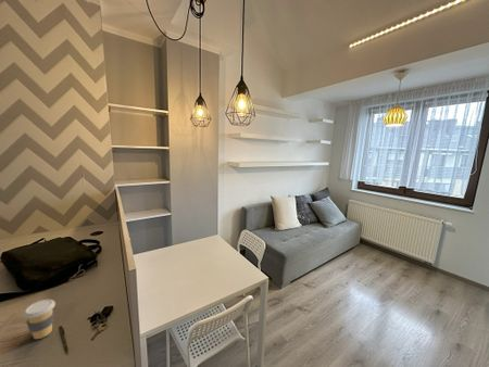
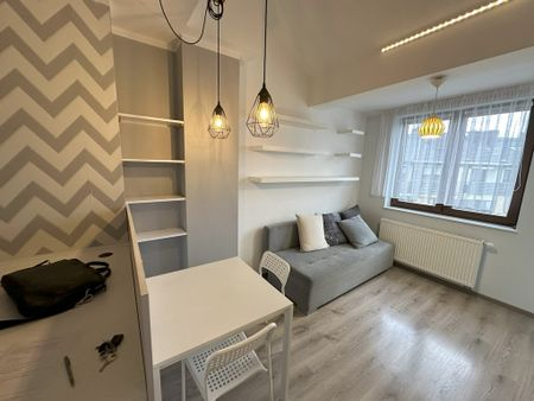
- coffee cup (40, 319)
